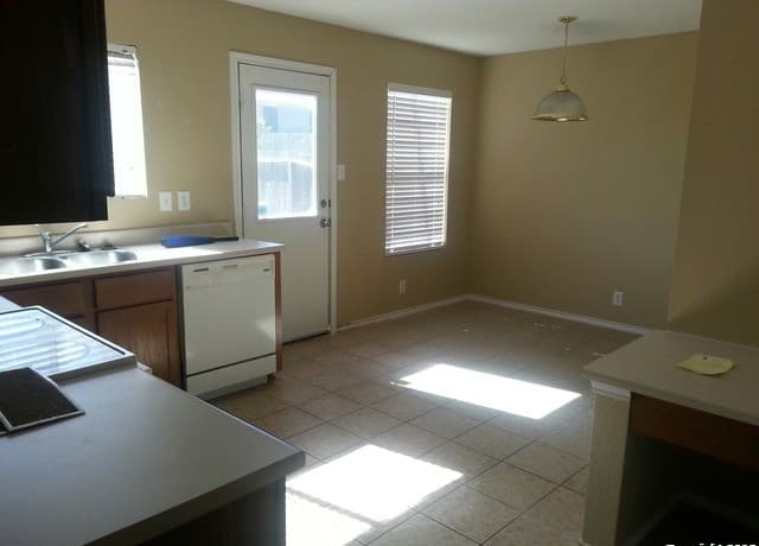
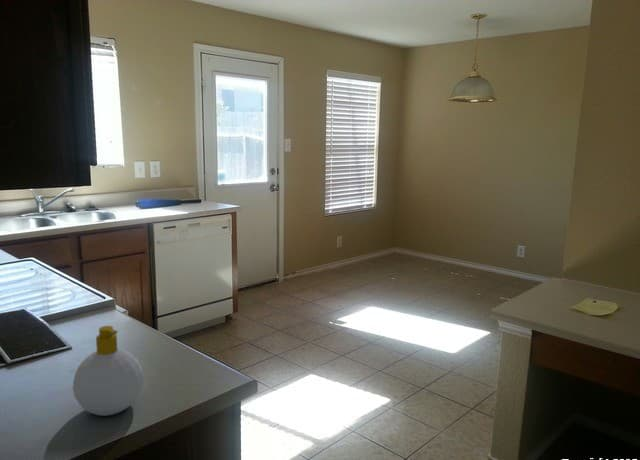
+ soap bottle (108, 368)
